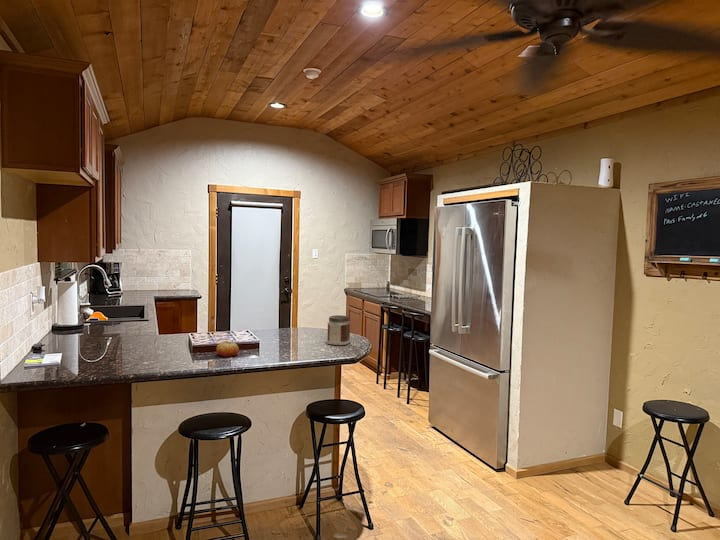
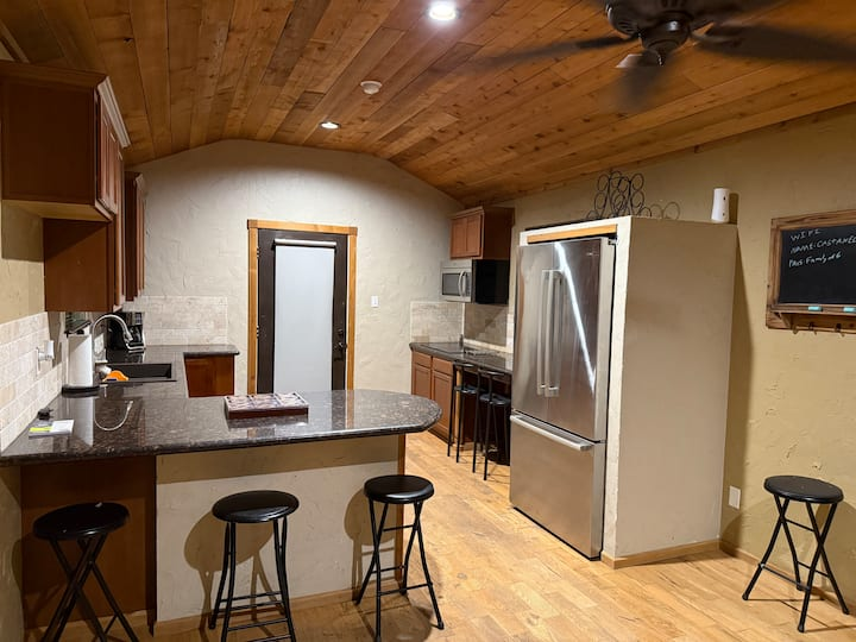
- fruit (227, 348)
- jar (338, 329)
